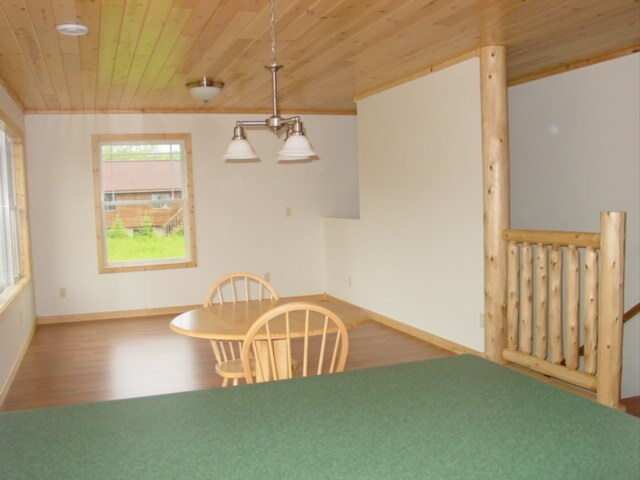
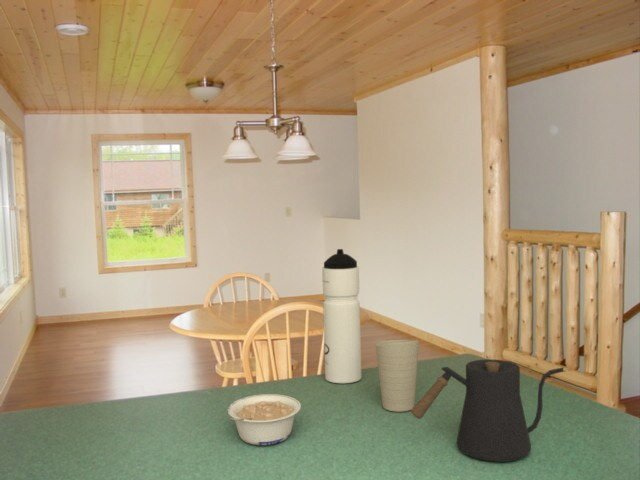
+ cup (397, 372)
+ water bottle (341, 314)
+ kettle (488, 406)
+ legume (264, 419)
